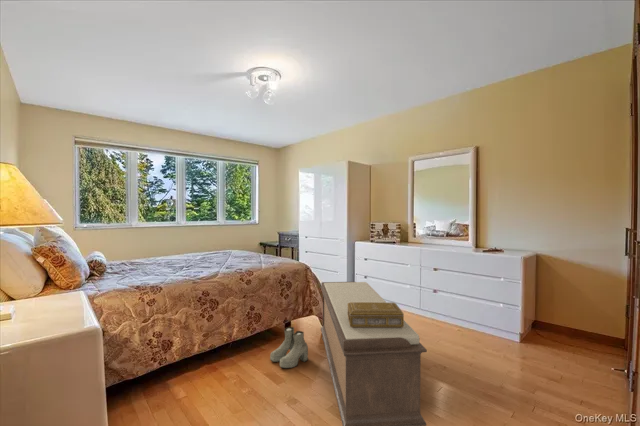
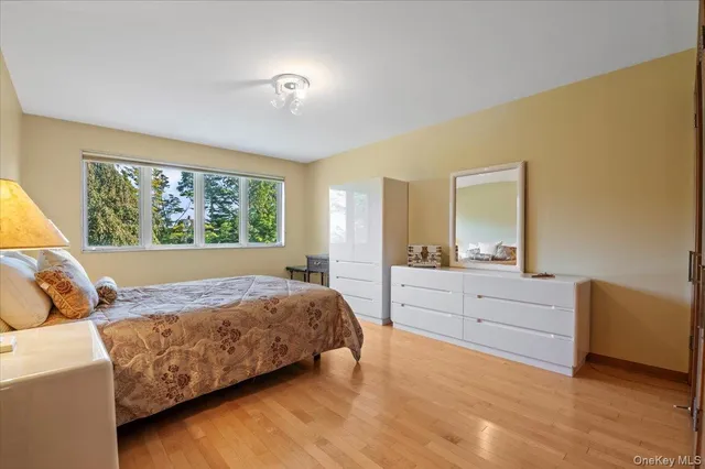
- decorative box (374, 314)
- bench (358, 339)
- boots (289, 346)
